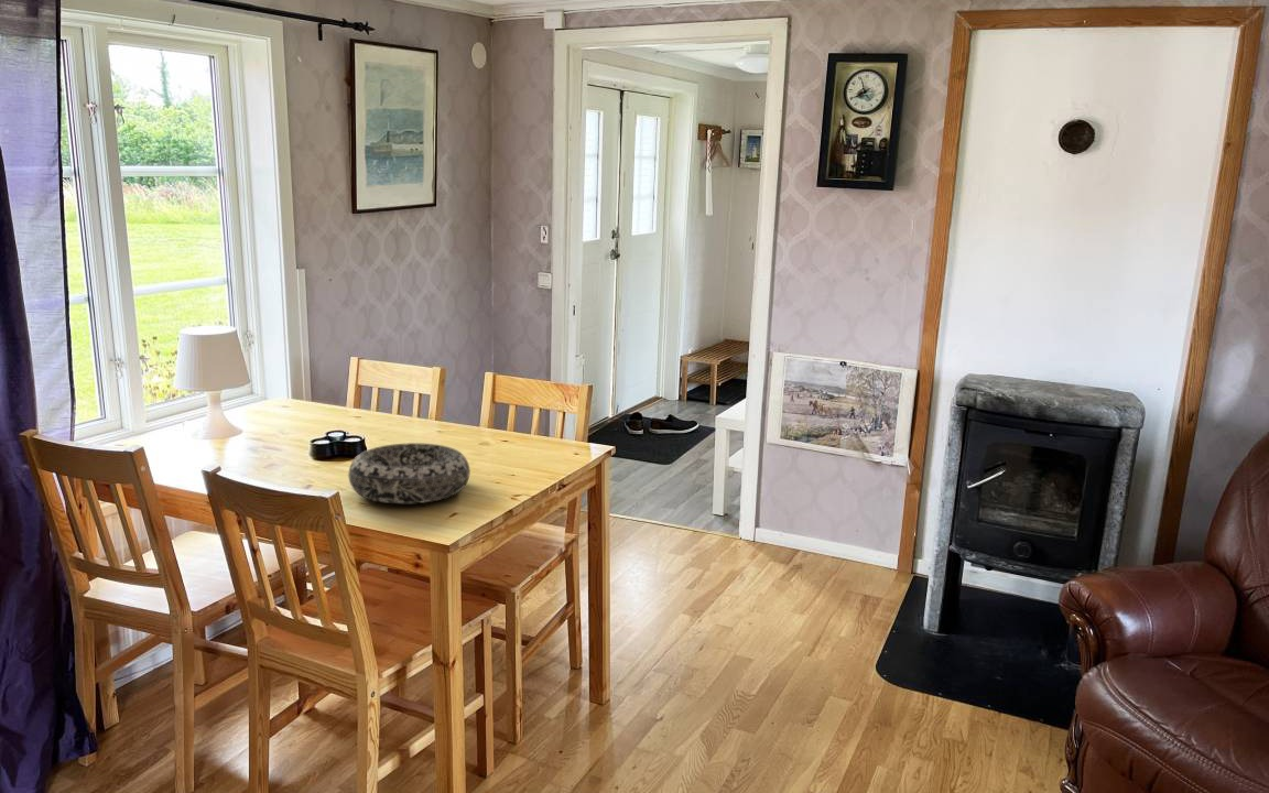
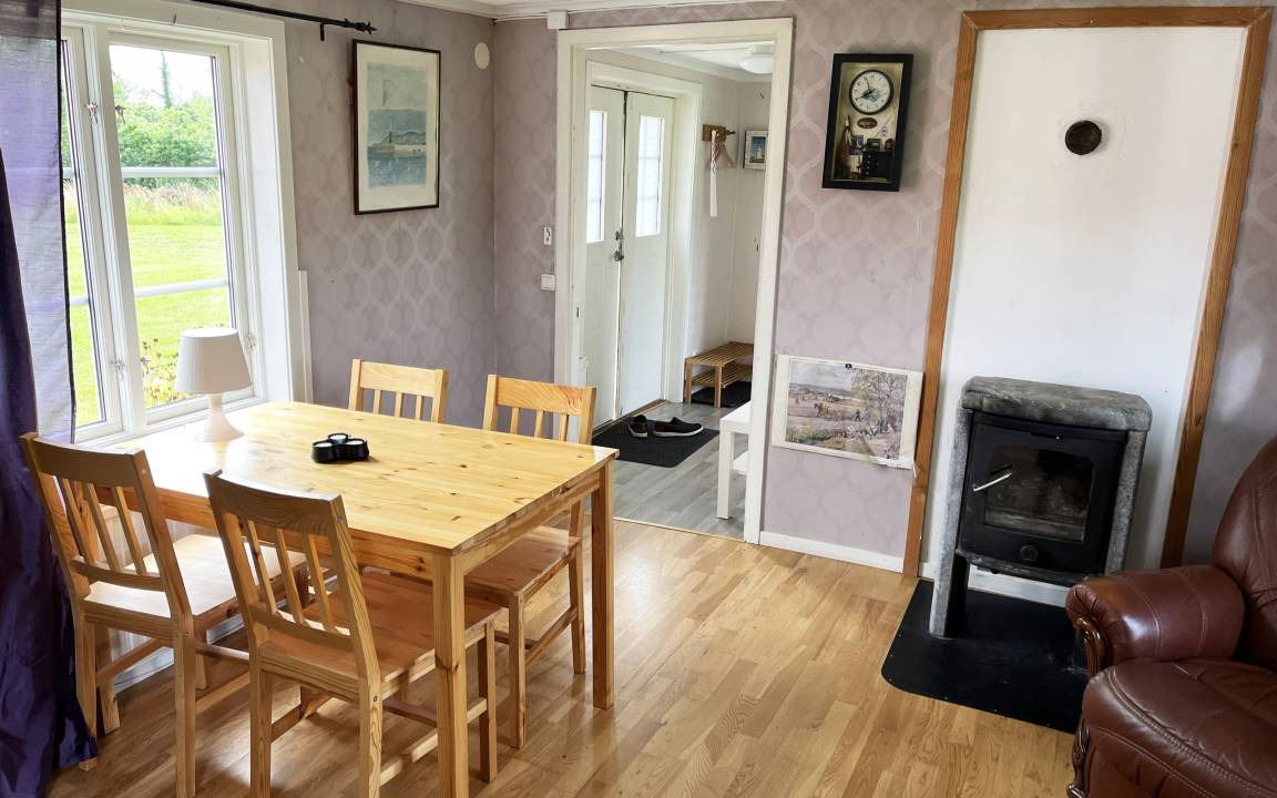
- decorative bowl (410, 472)
